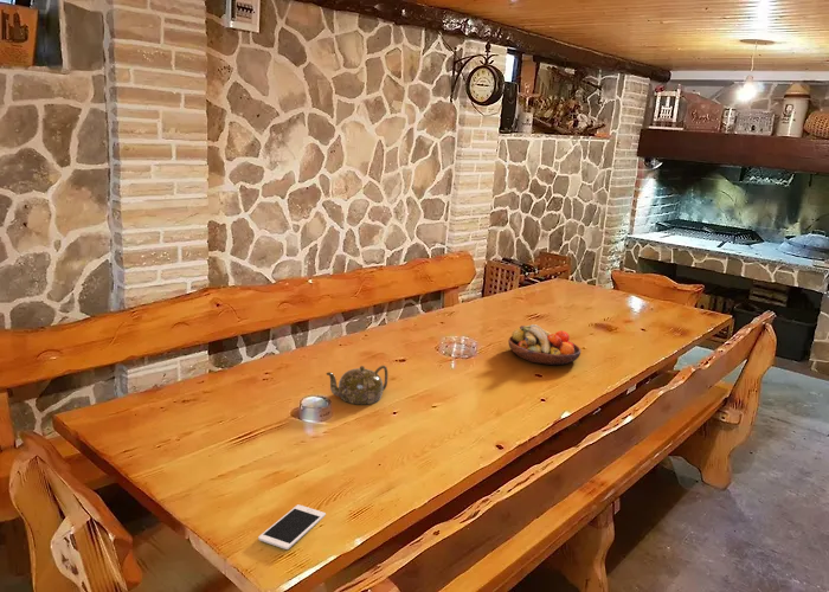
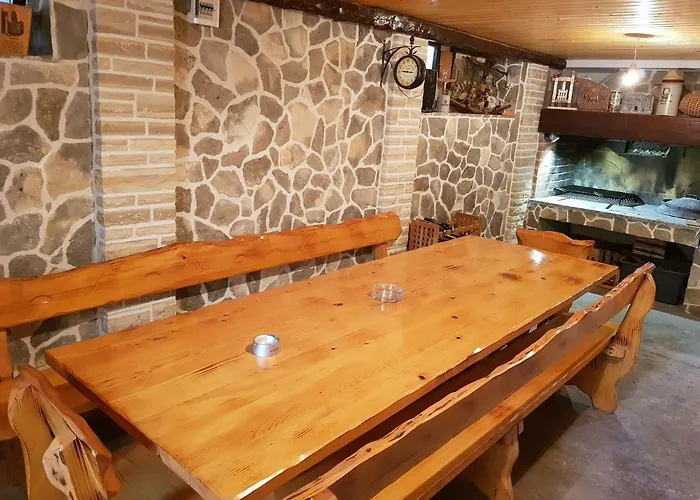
- teapot (358, 381)
- cell phone (293, 526)
- fruit bowl (545, 341)
